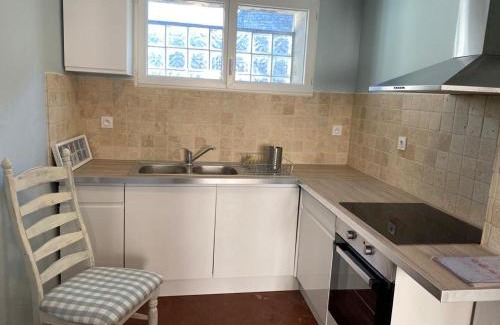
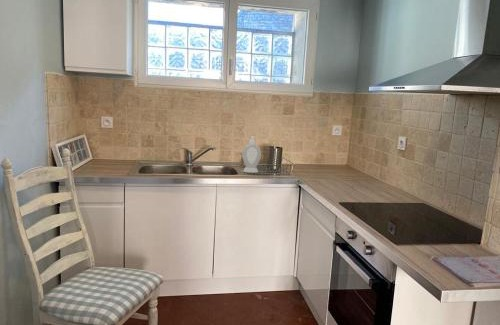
+ soap bottle (251, 154)
